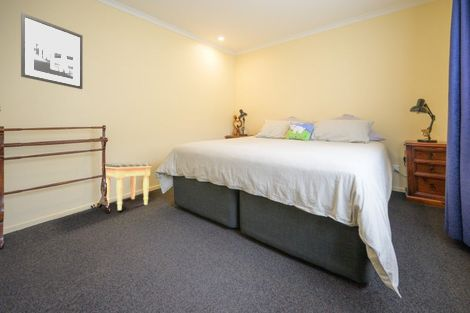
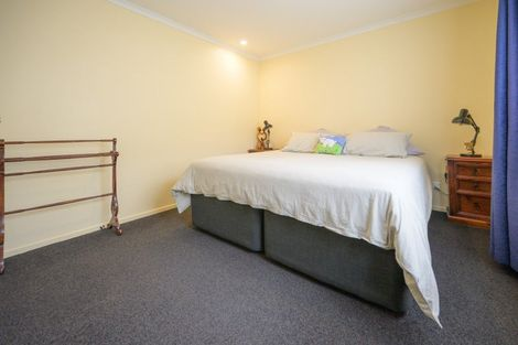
- wall art (54, 54)
- footstool (130, 184)
